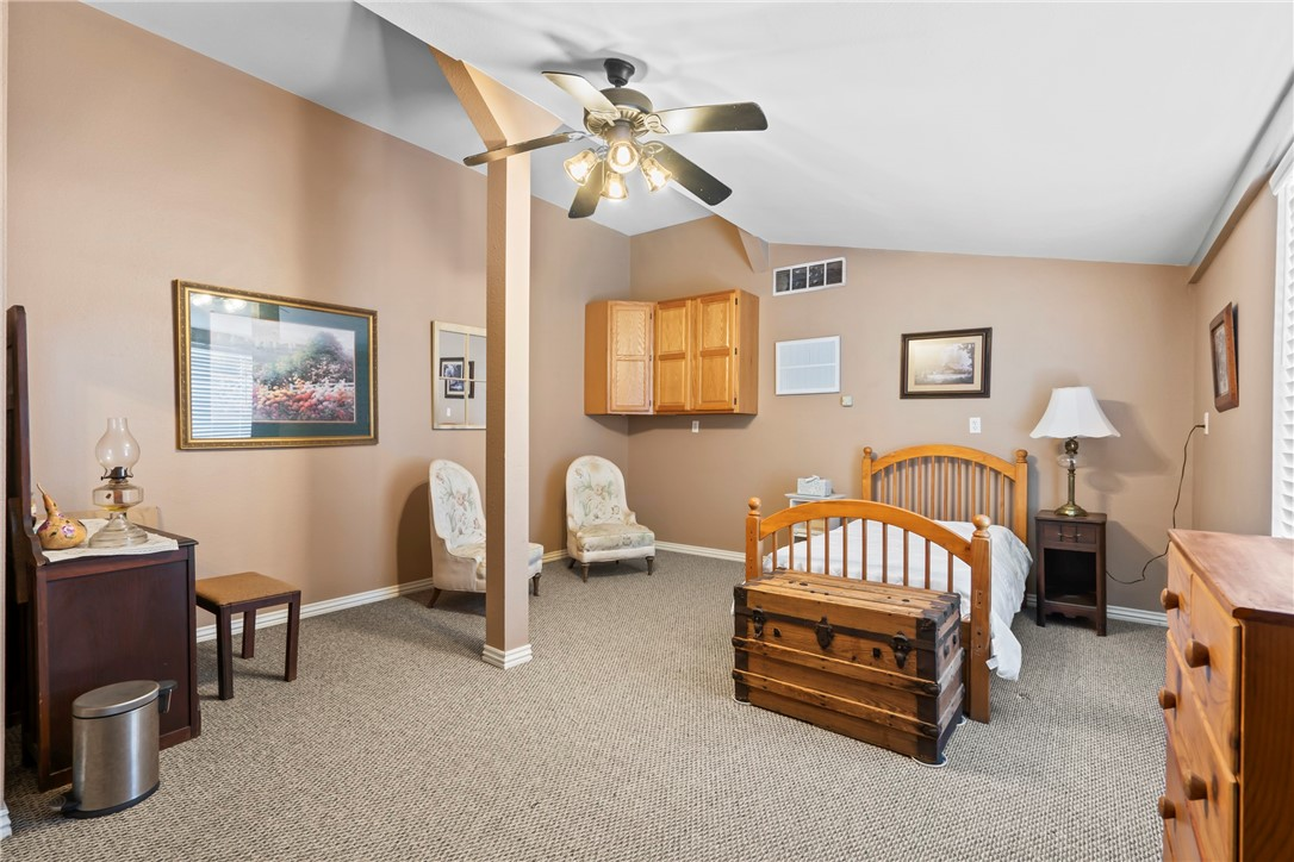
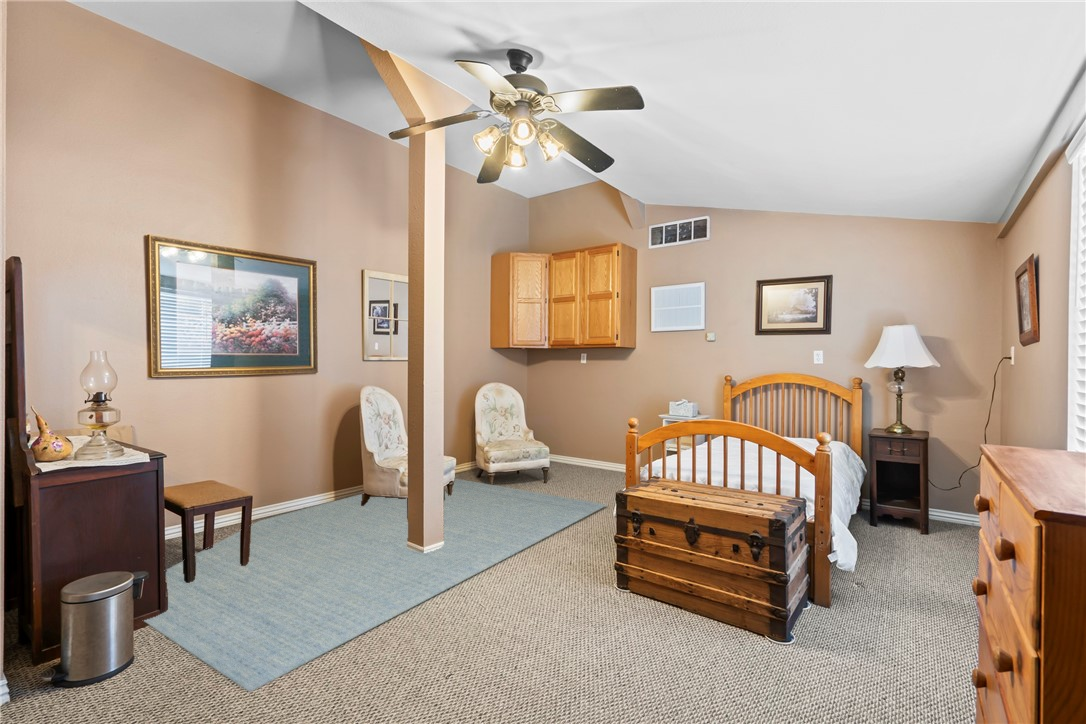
+ rug (385, 532)
